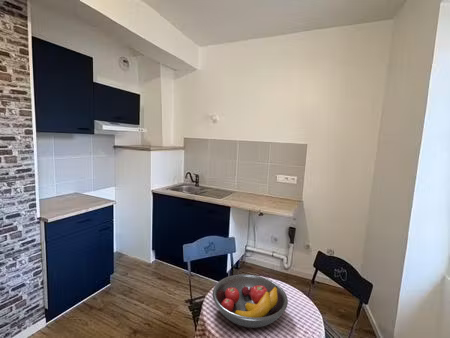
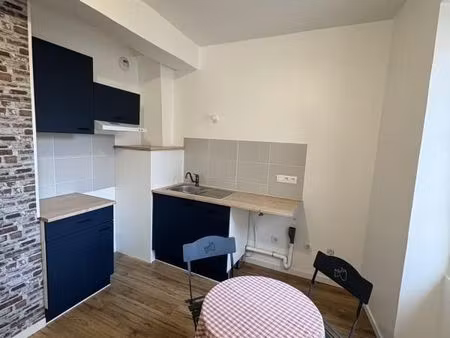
- fruit bowl (249, 300)
